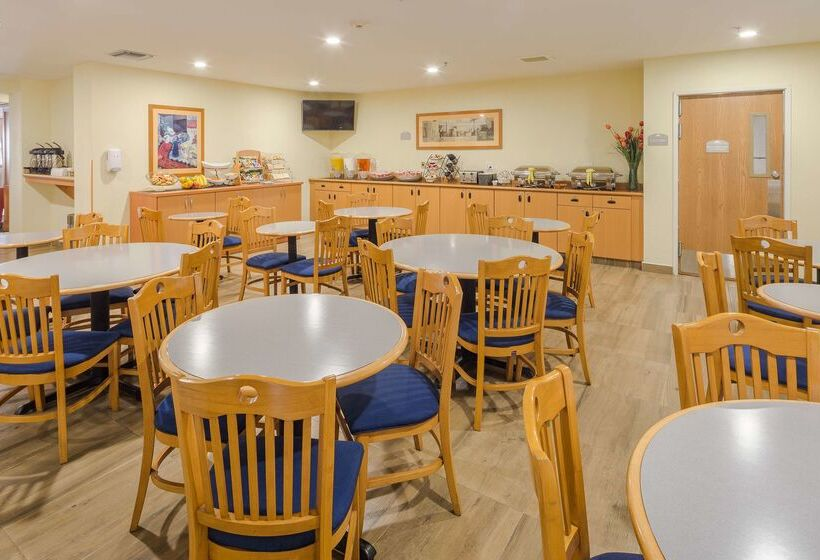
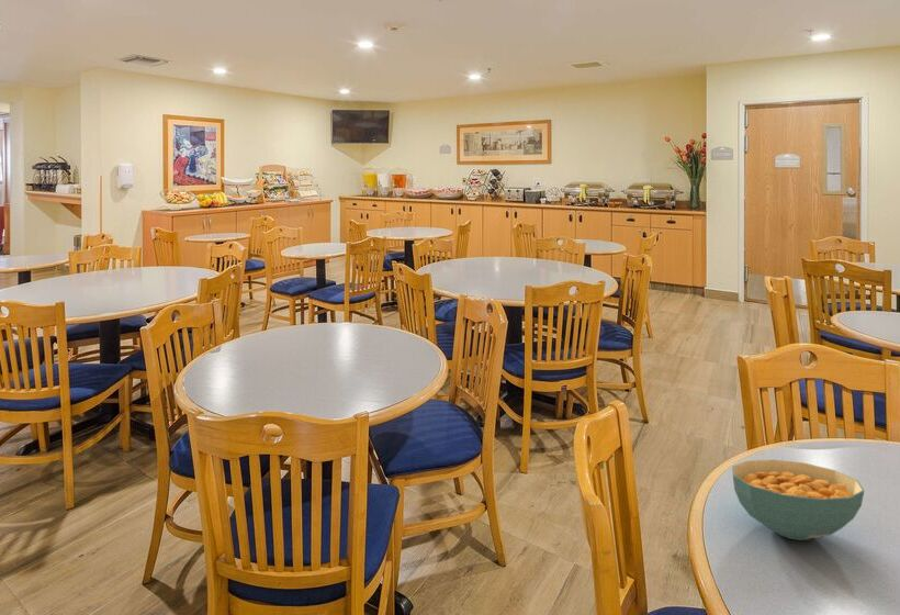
+ cereal bowl (794, 505)
